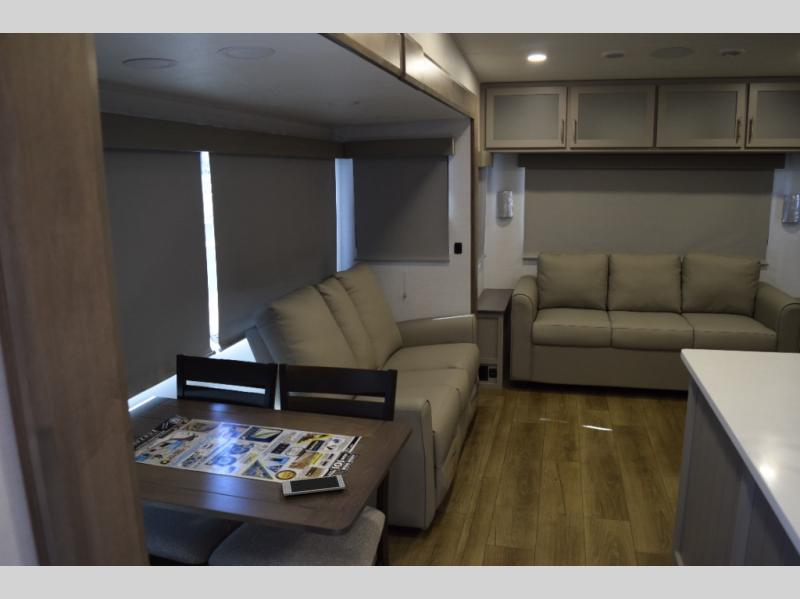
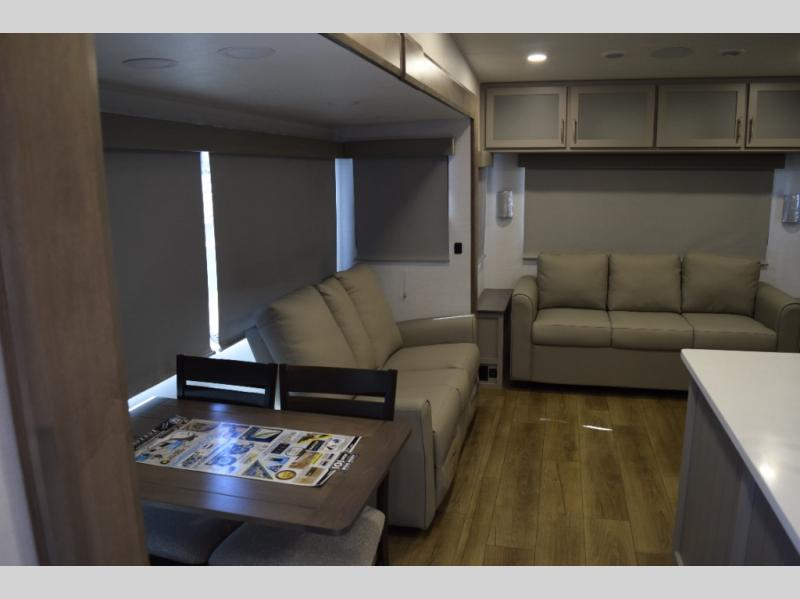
- cell phone (313, 485)
